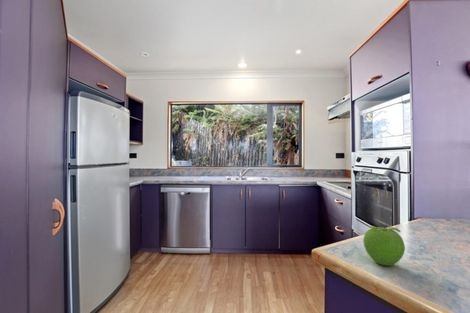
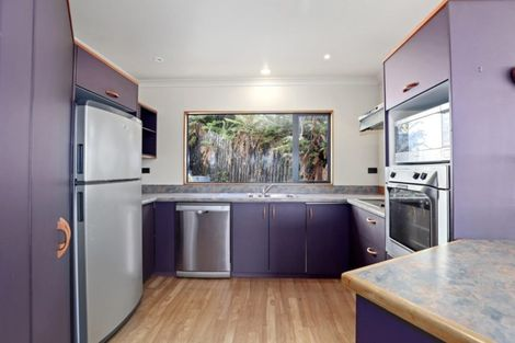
- fruit (383, 243)
